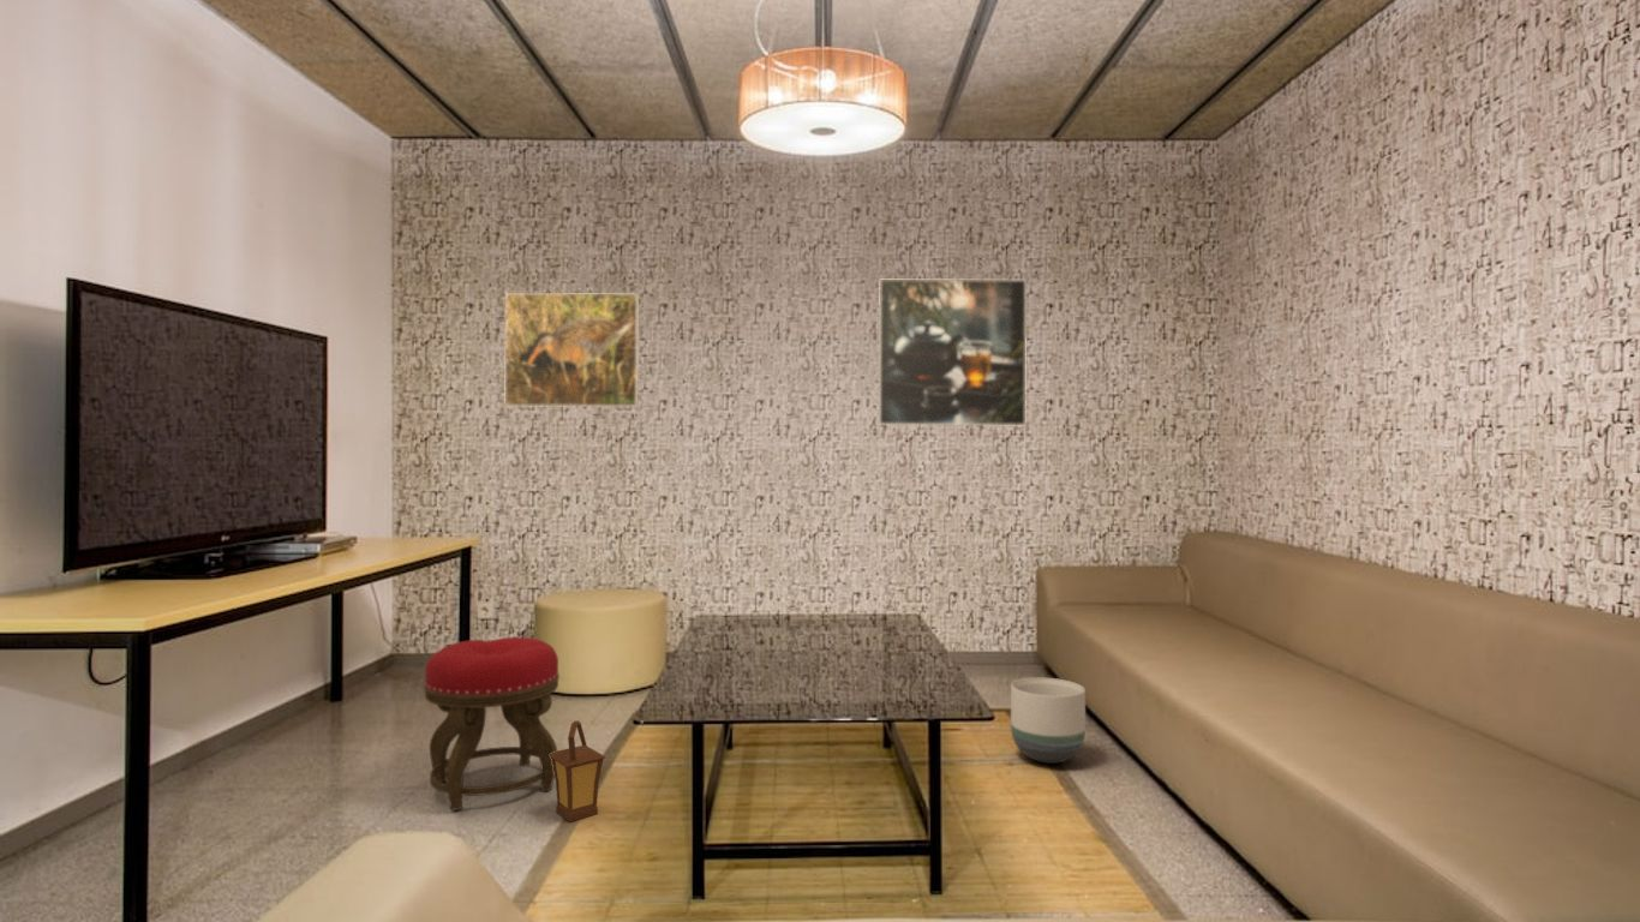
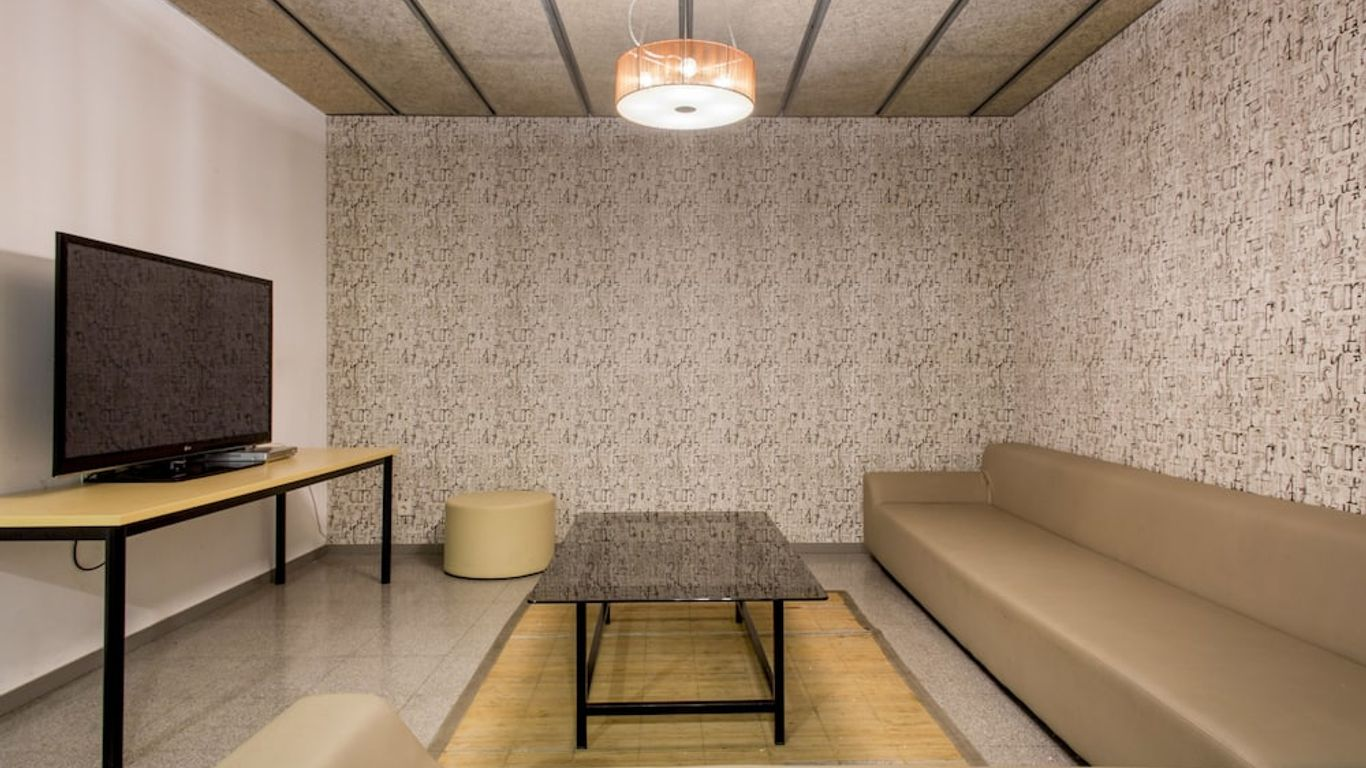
- planter (1047, 723)
- stool (485, 713)
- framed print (952, 352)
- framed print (571, 349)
- lantern (577, 766)
